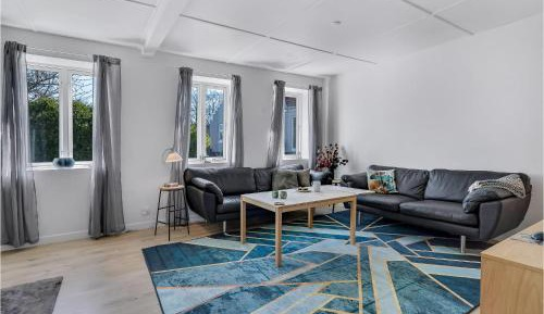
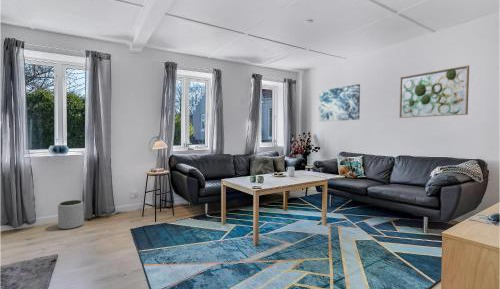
+ wall art (337, 104)
+ plant pot (71, 214)
+ wall art (430, 94)
